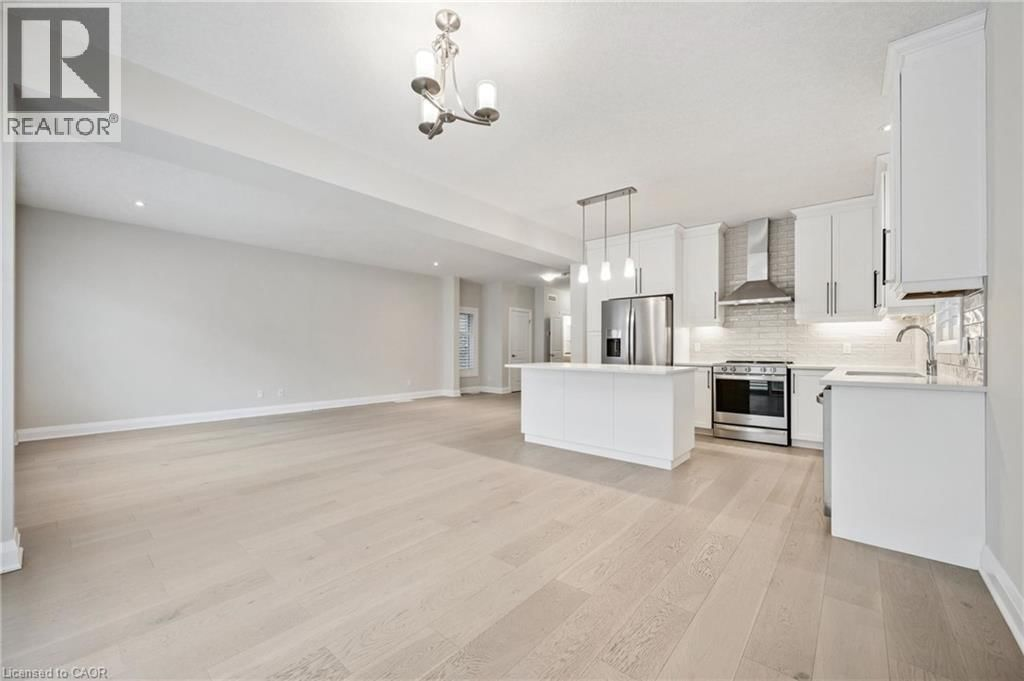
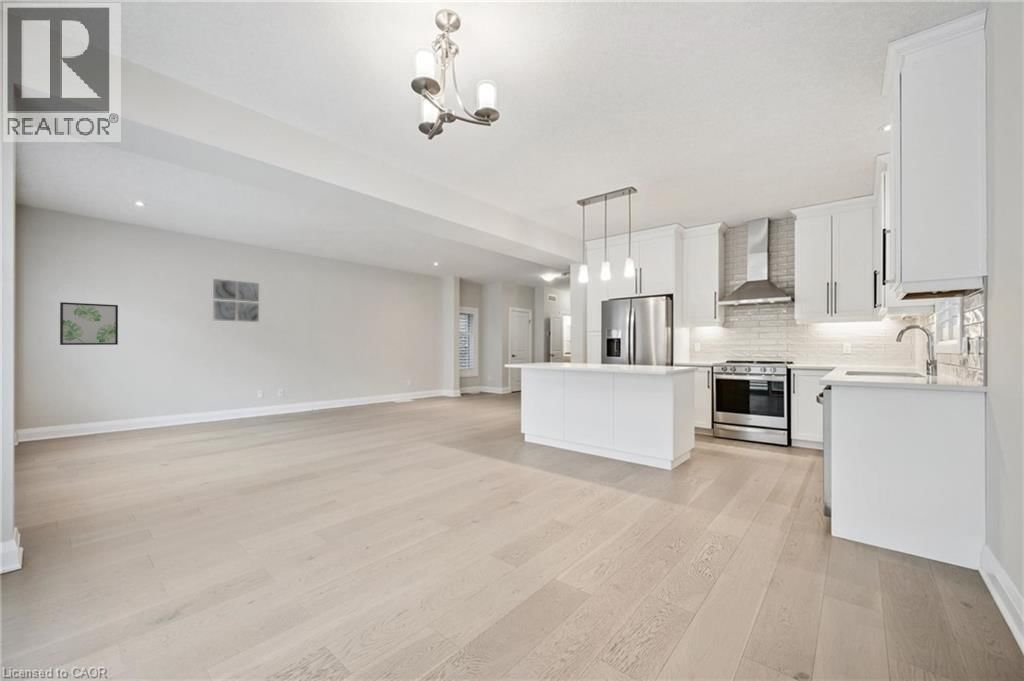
+ wall art (90, 324)
+ wall art (236, 300)
